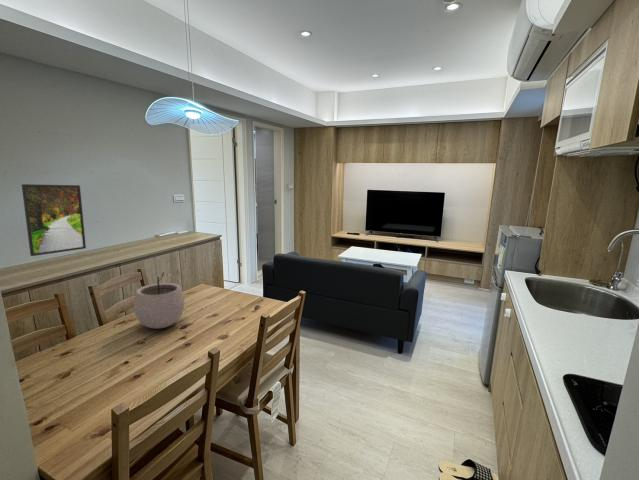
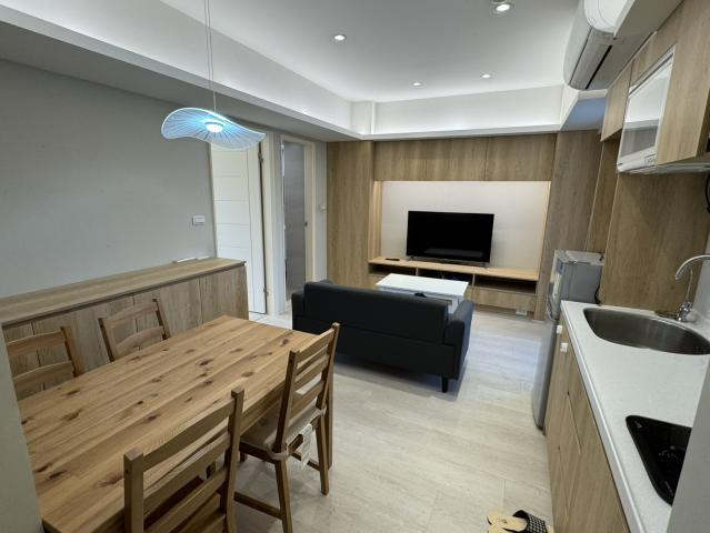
- plant pot (159, 299)
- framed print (56, 218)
